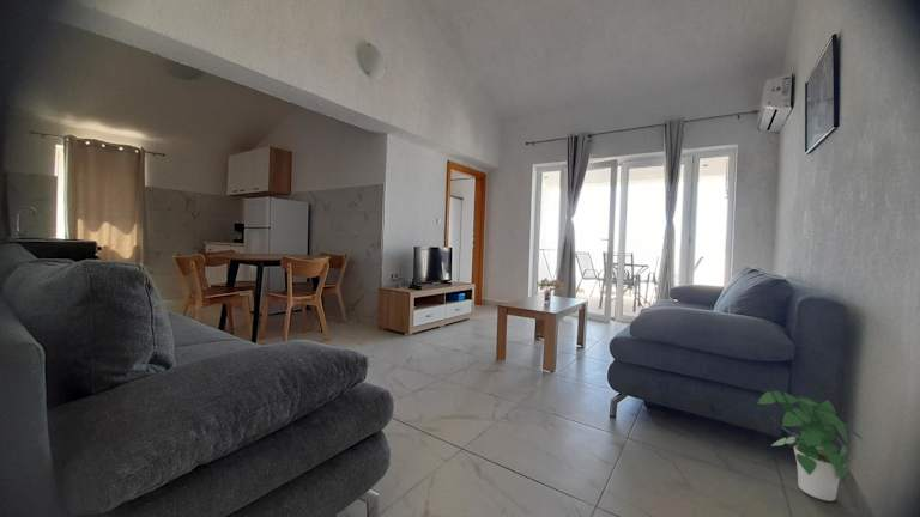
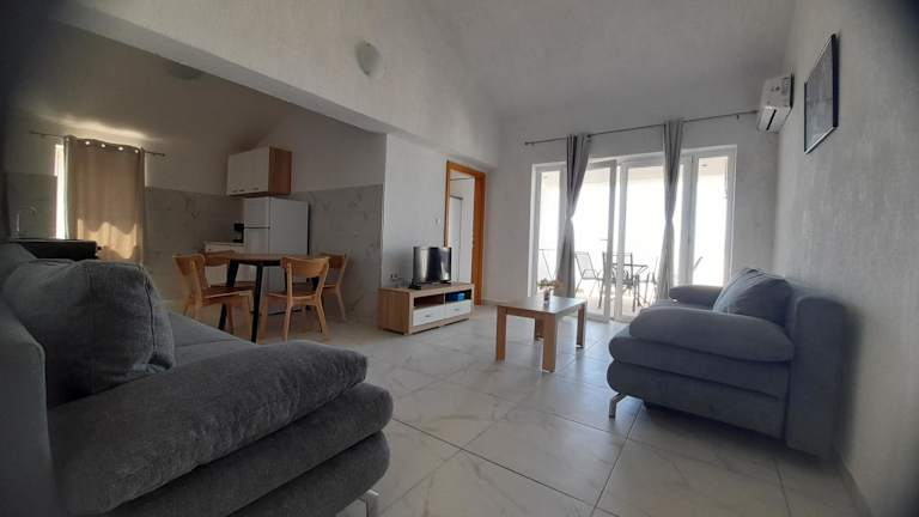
- potted plant (807, 443)
